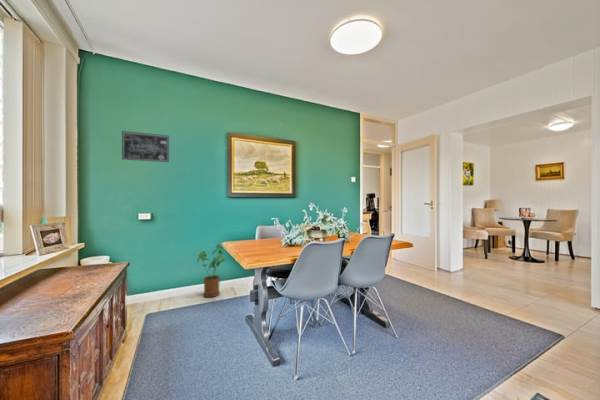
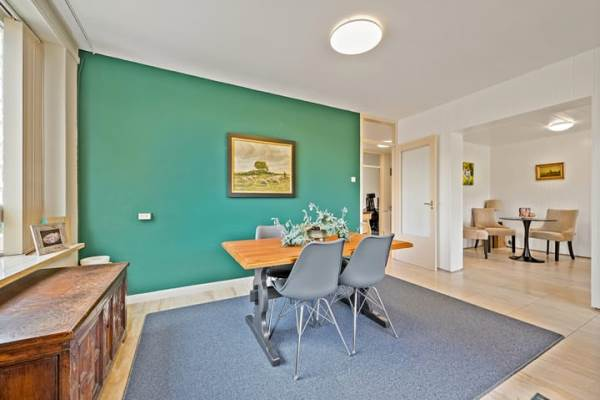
- house plant (213, 270)
- wall art (146, 147)
